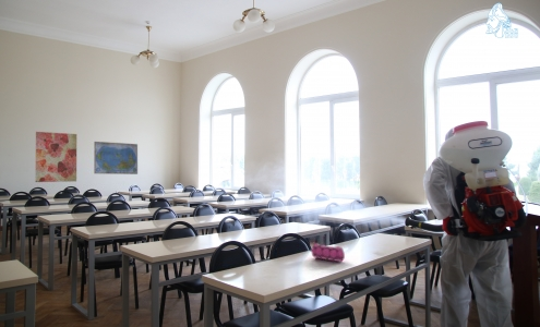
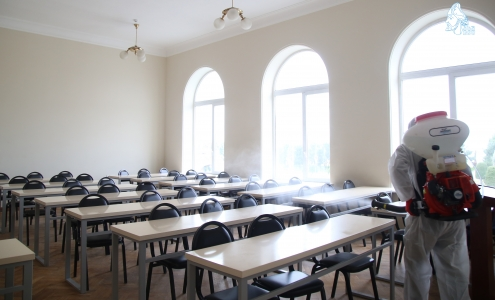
- world map (117, 158)
- wall art (57, 157)
- pencil case (327, 252)
